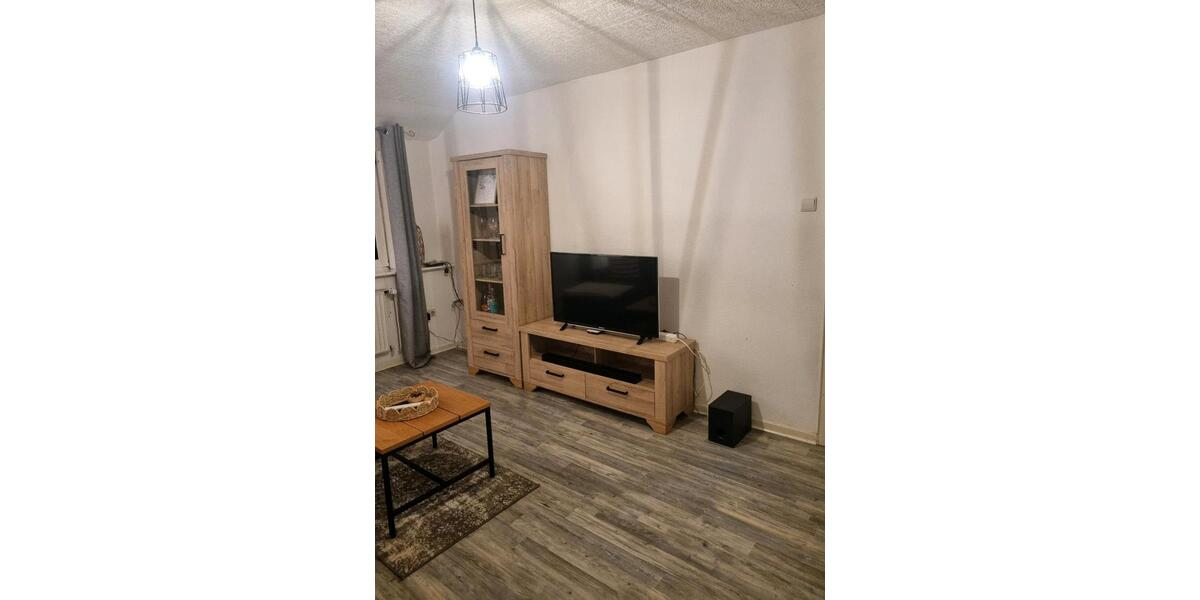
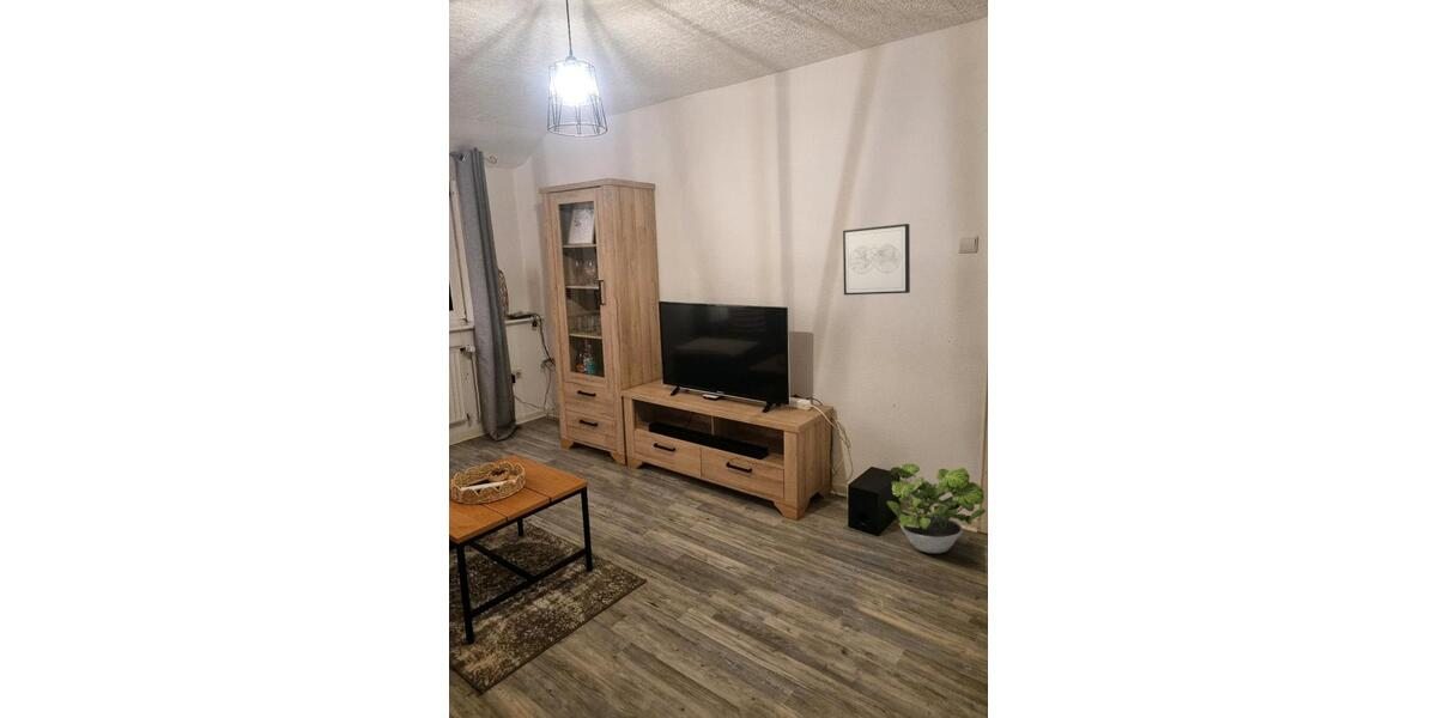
+ wall art (875, 261)
+ potted plant (933, 506)
